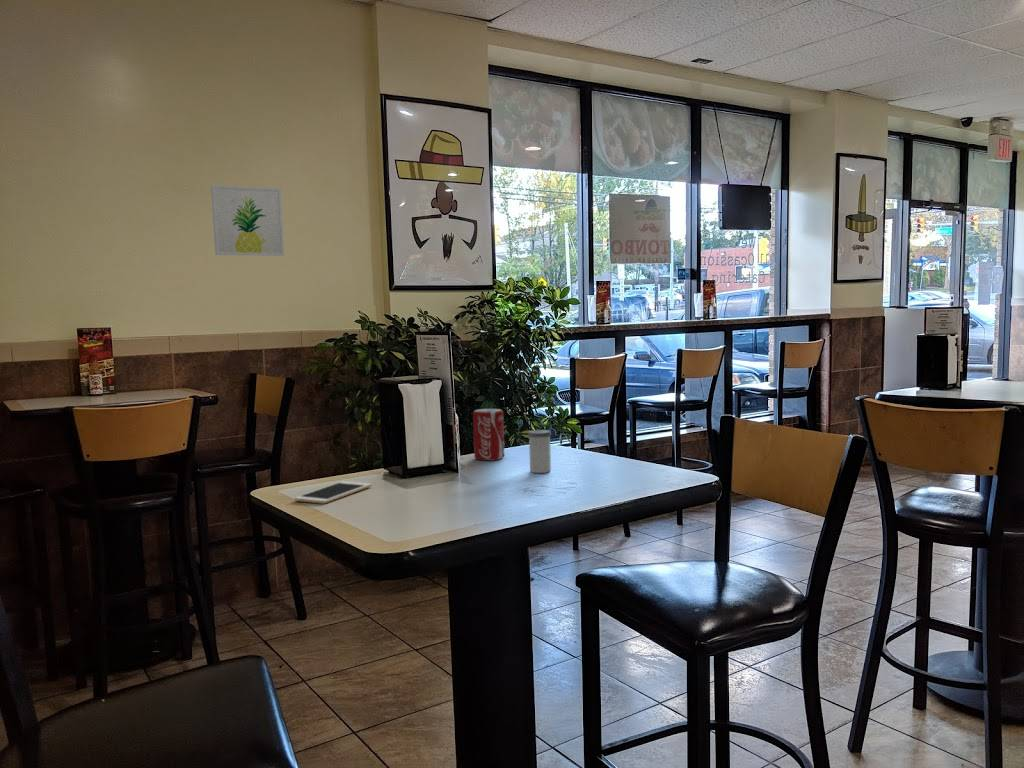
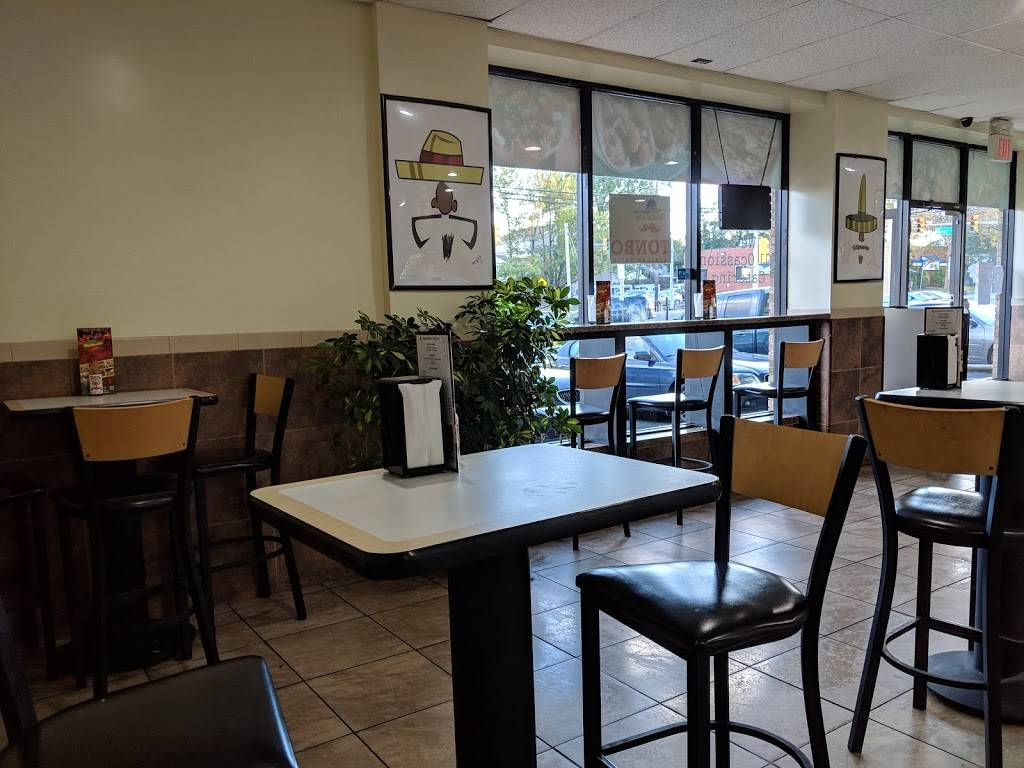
- salt shaker (540, 451)
- beverage can (488, 434)
- cell phone (334, 491)
- wall art (248, 221)
